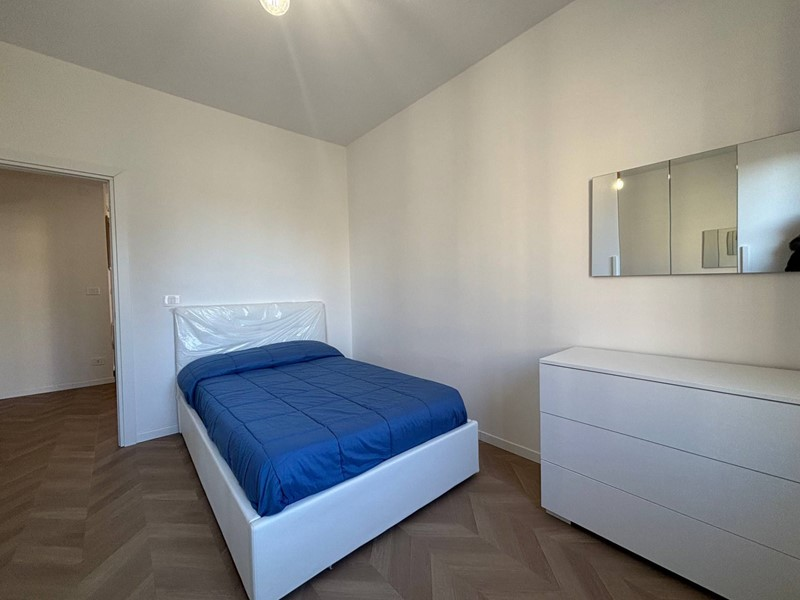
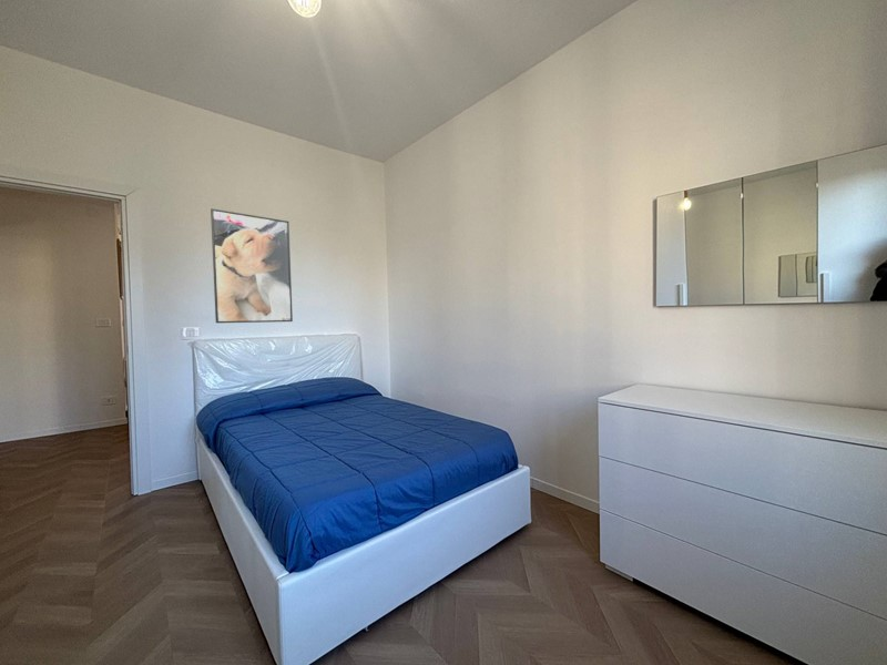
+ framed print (254, 268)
